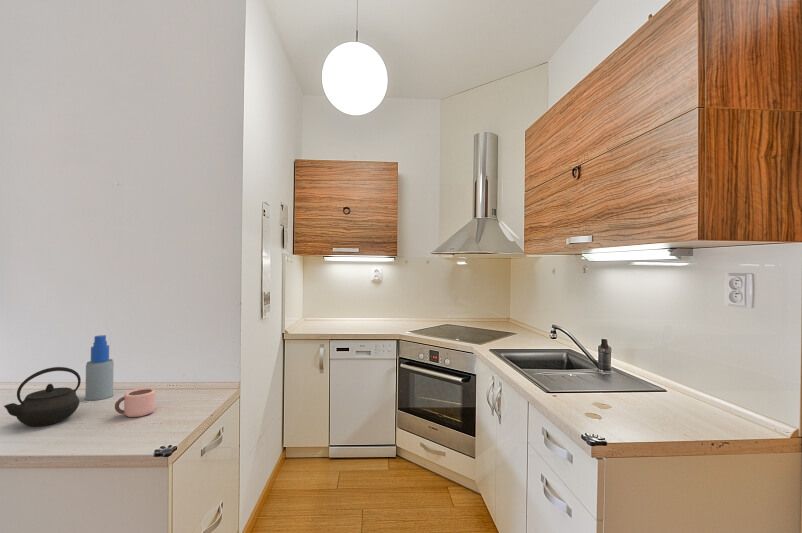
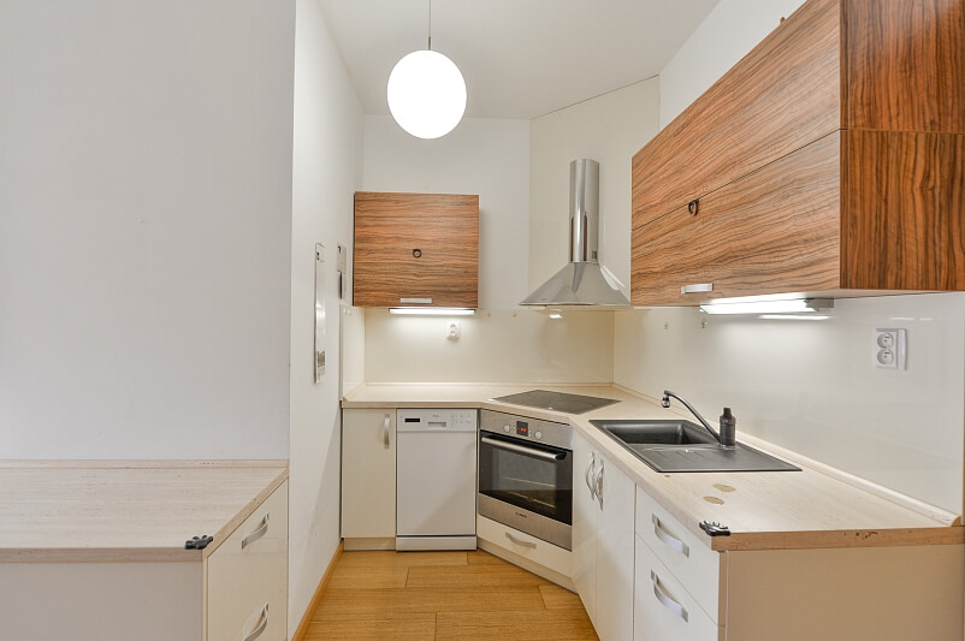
- kettle (44, 395)
- spray bottle (99, 366)
- mug (135, 403)
